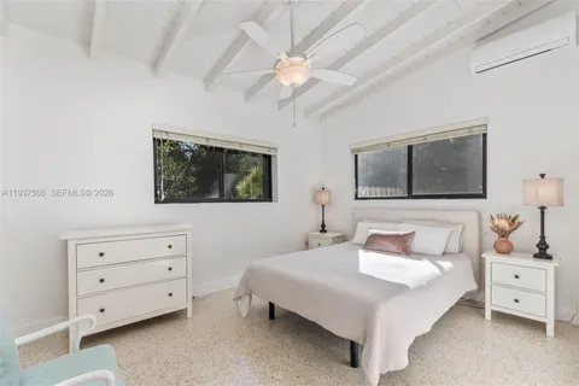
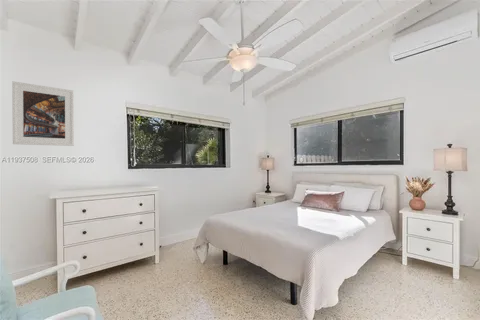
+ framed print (45, 115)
